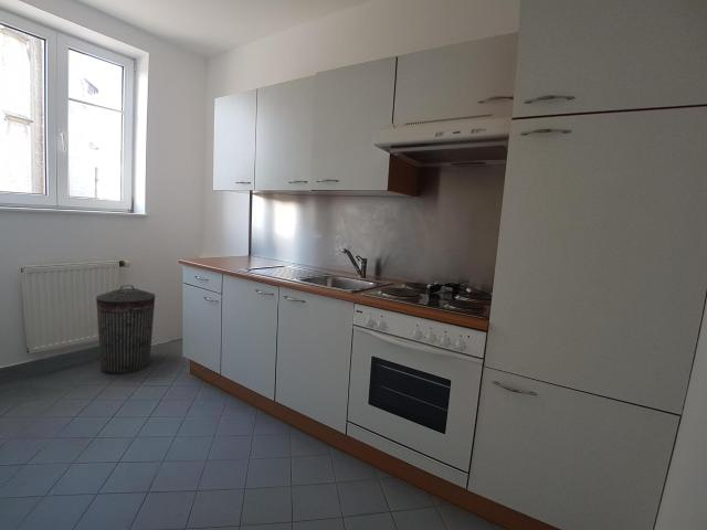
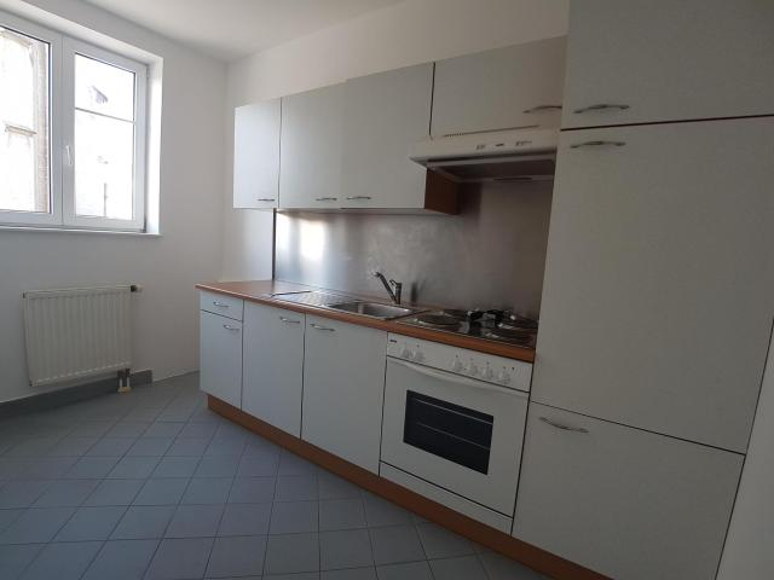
- trash can (126, 326)
